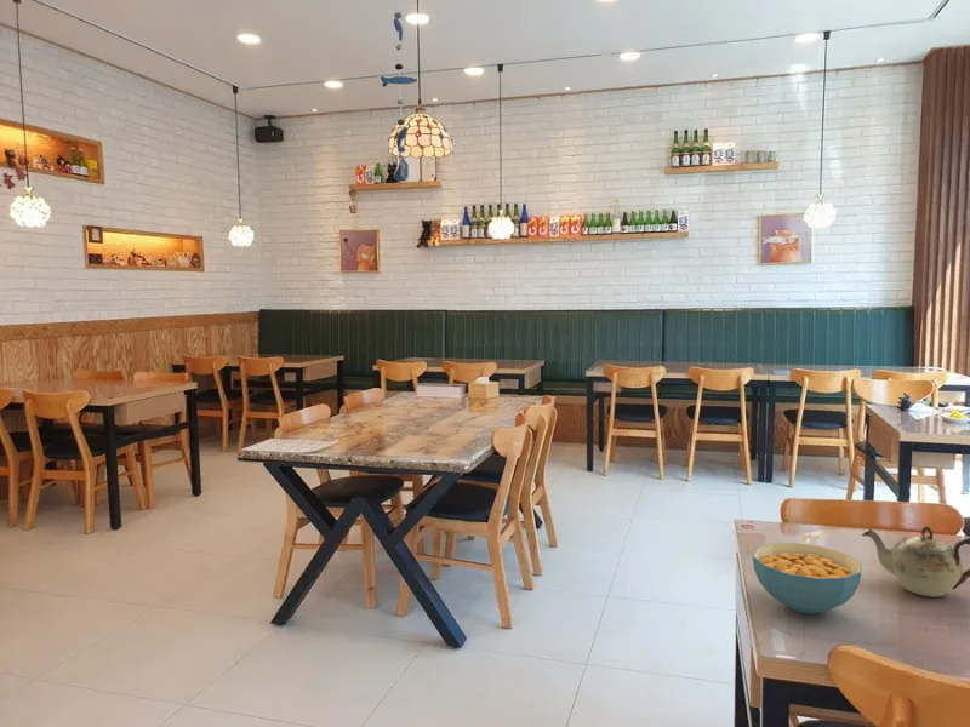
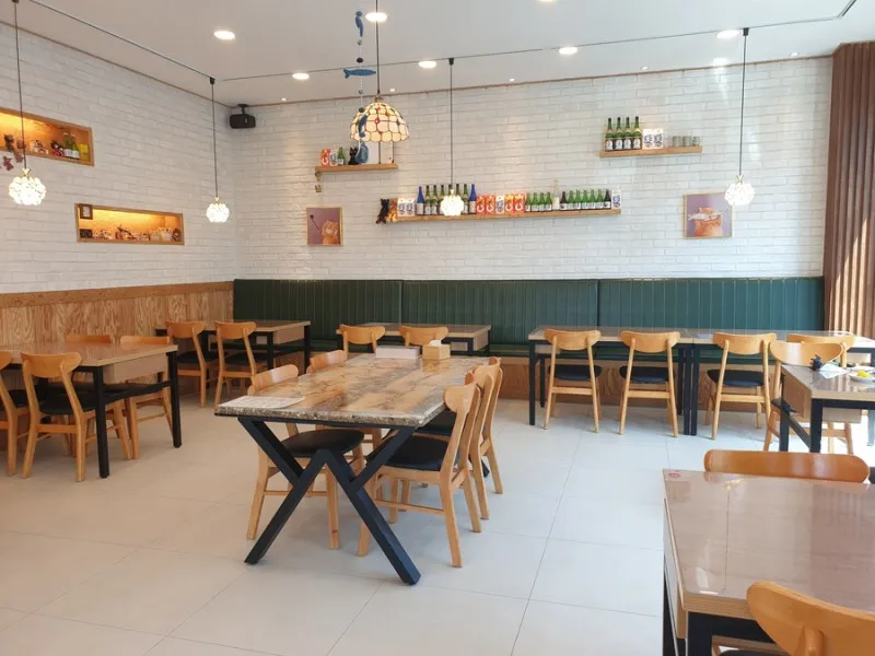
- teapot (919, 557)
- cereal bowl (805, 583)
